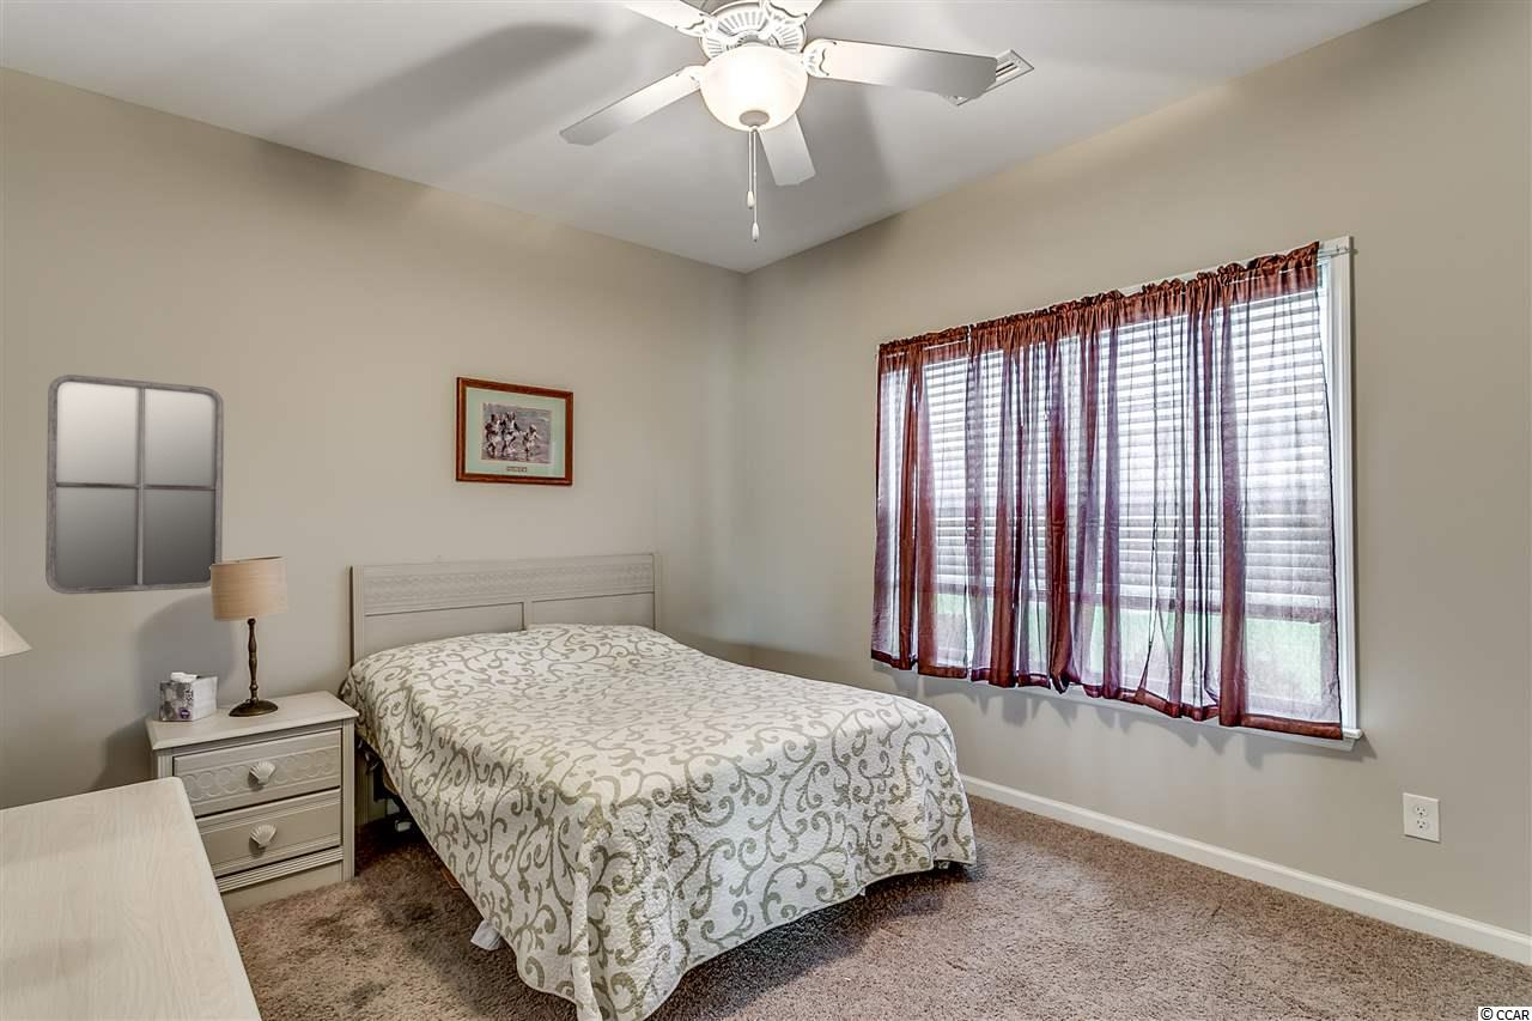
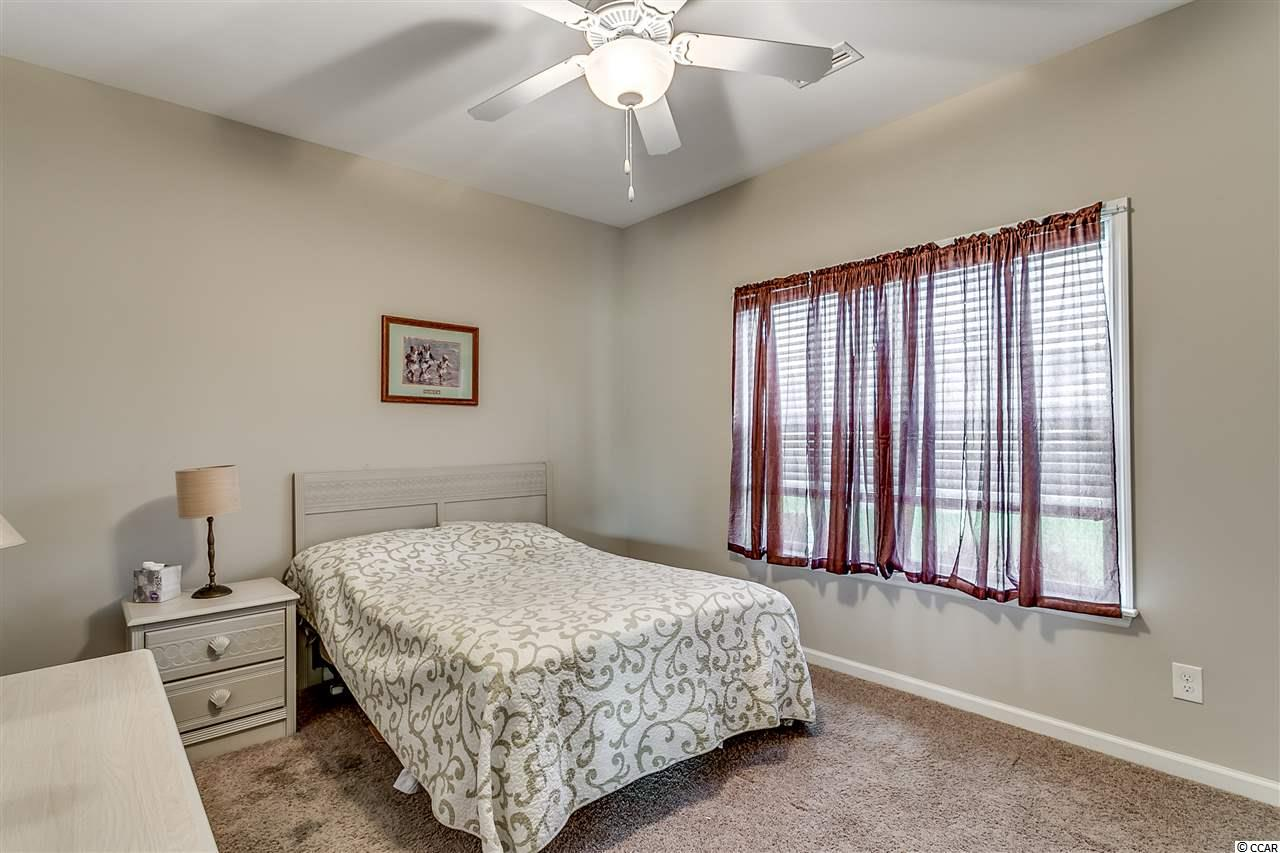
- home mirror (140, 486)
